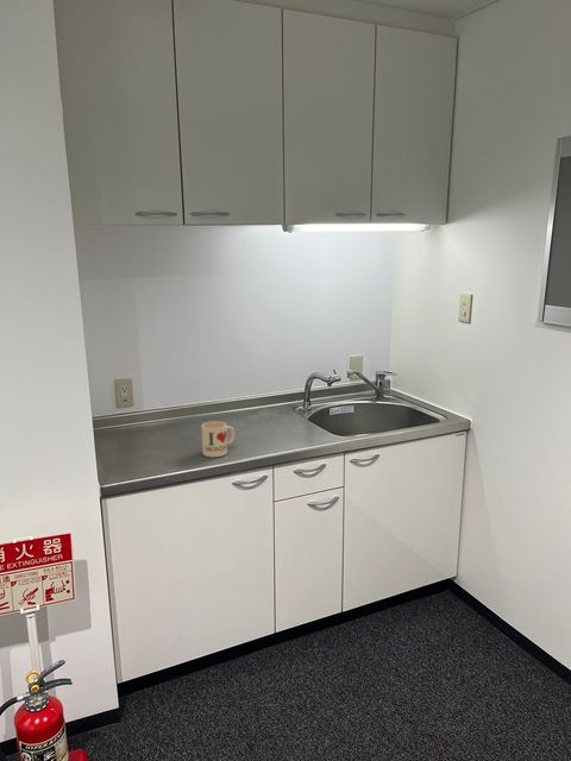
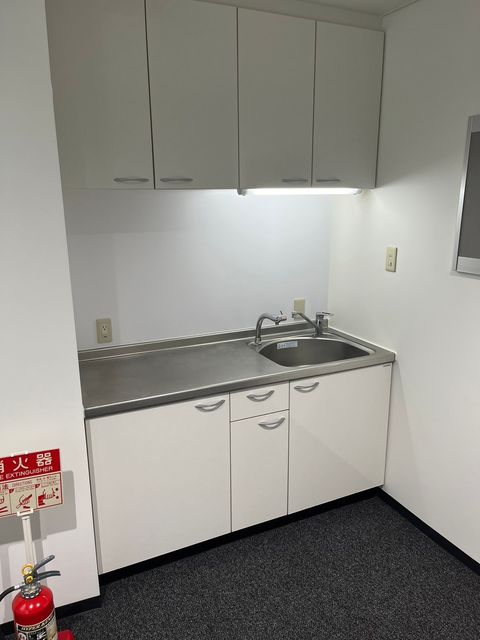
- mug (219, 438)
